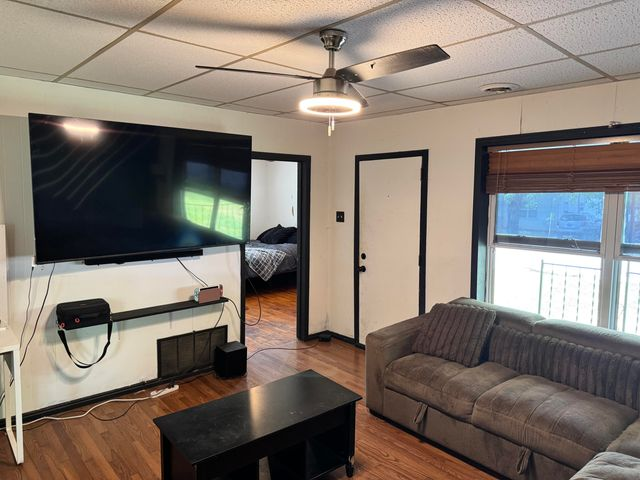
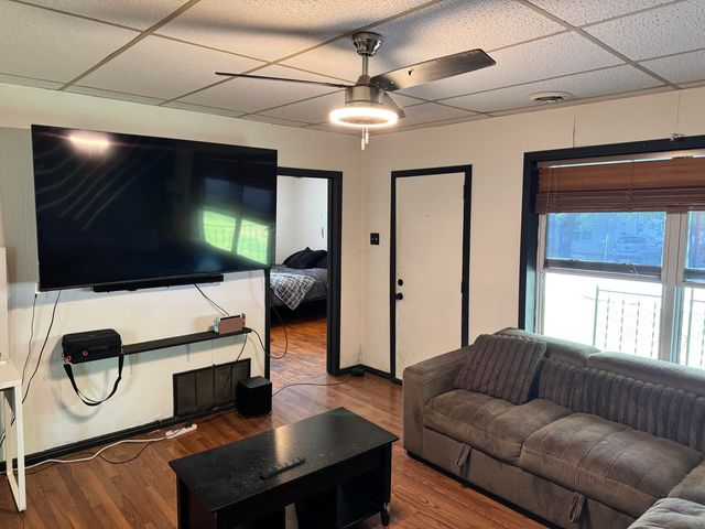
+ remote control (283, 466)
